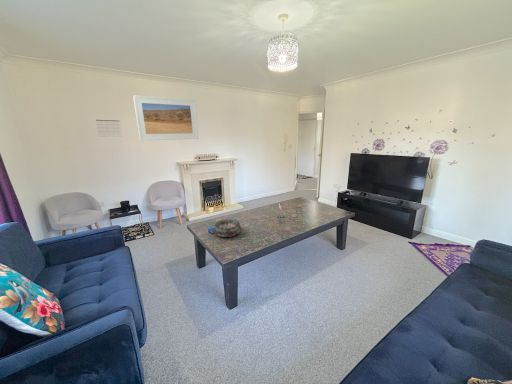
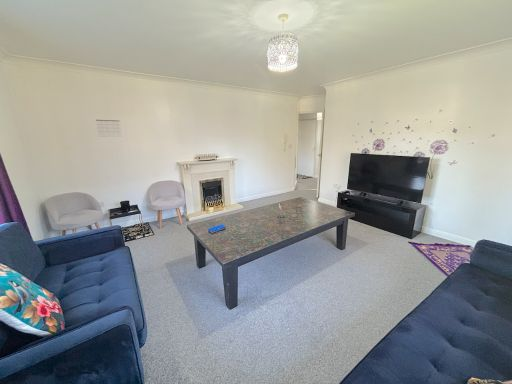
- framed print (168, 119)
- decorative bowl (227, 228)
